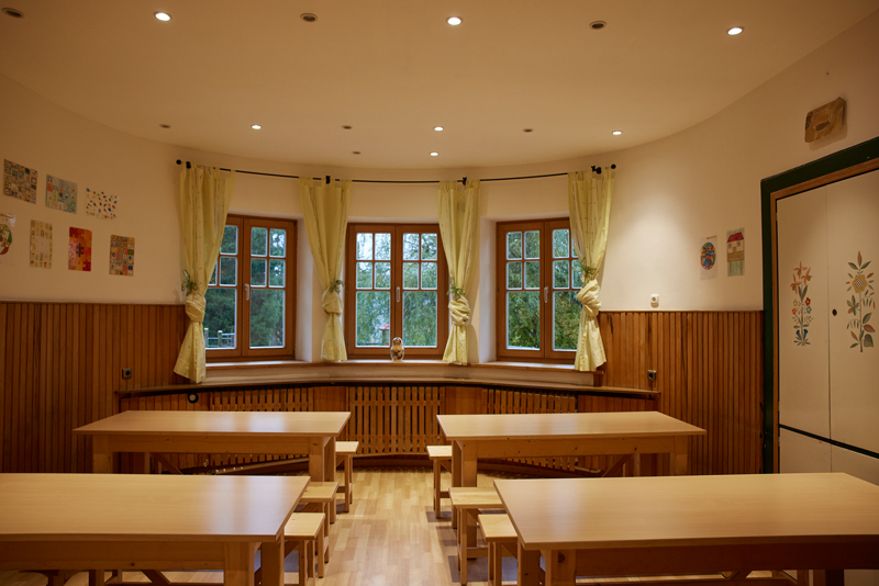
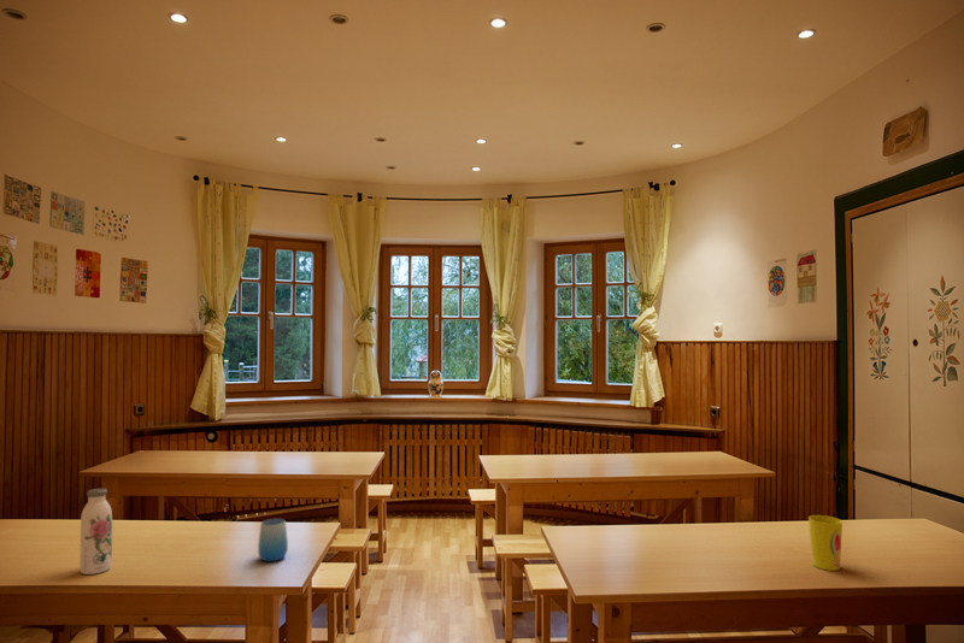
+ water bottle (96, 529)
+ cup (272, 539)
+ cup (825, 542)
